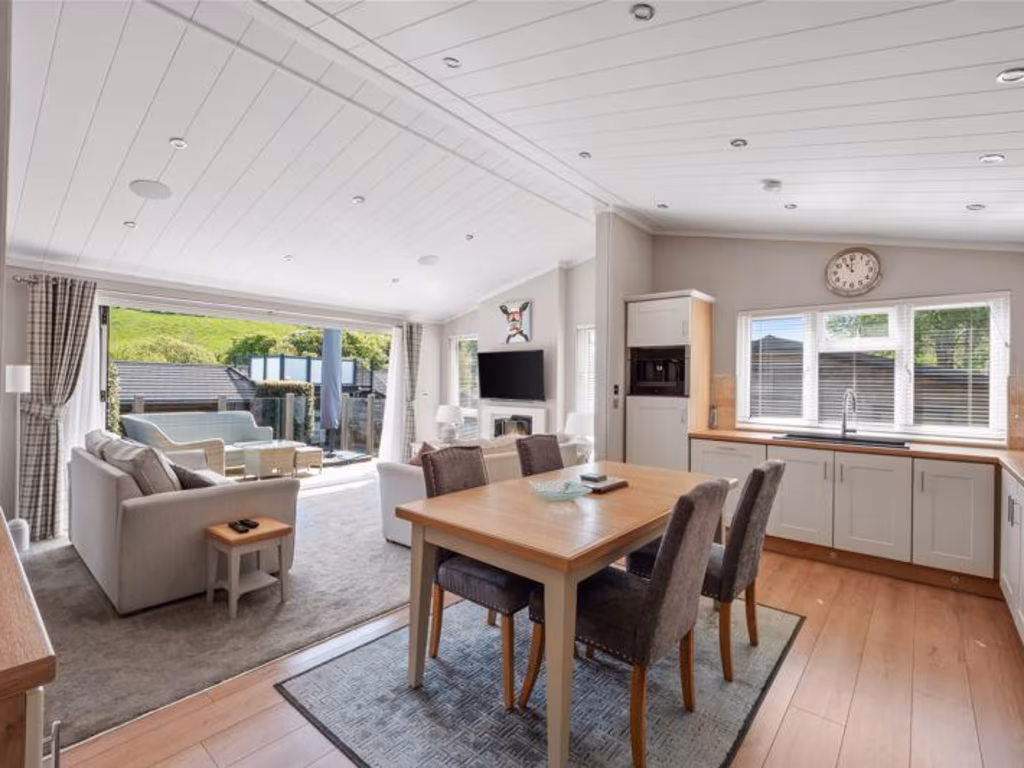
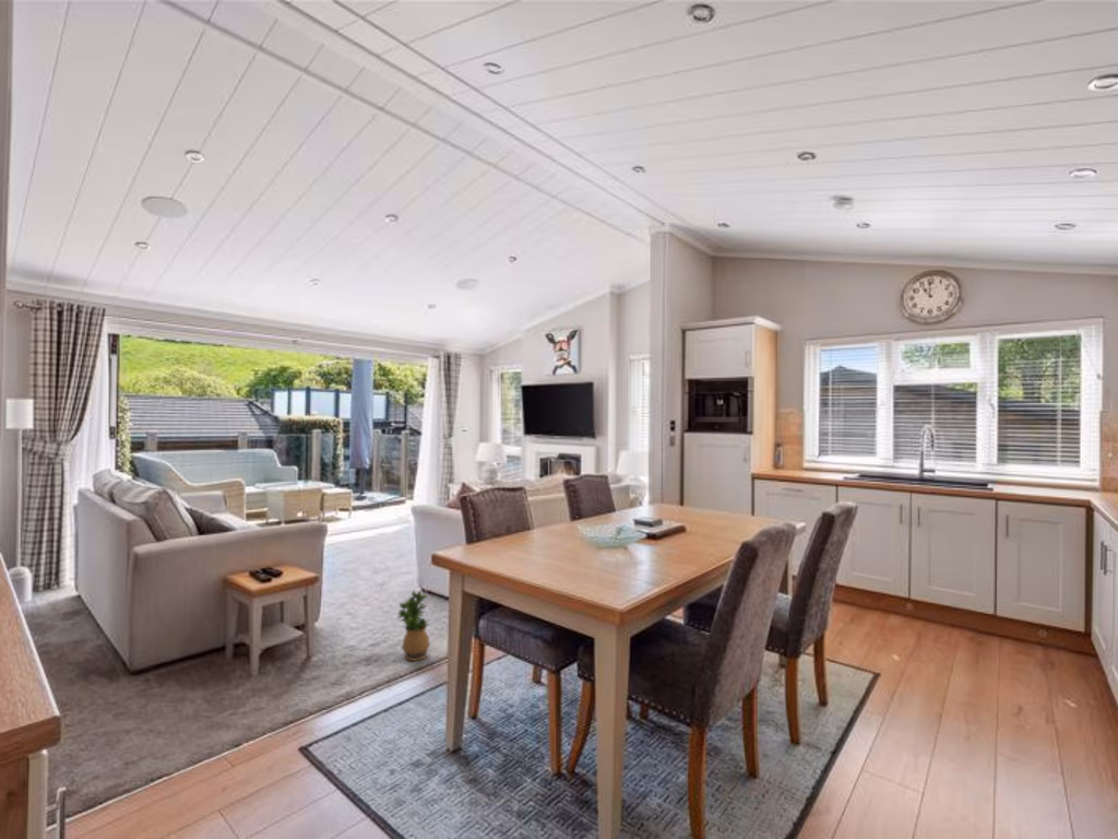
+ potted plant (412, 624)
